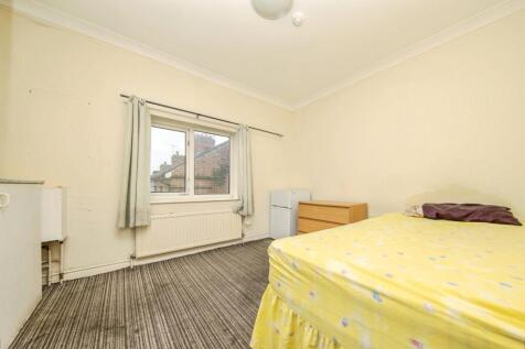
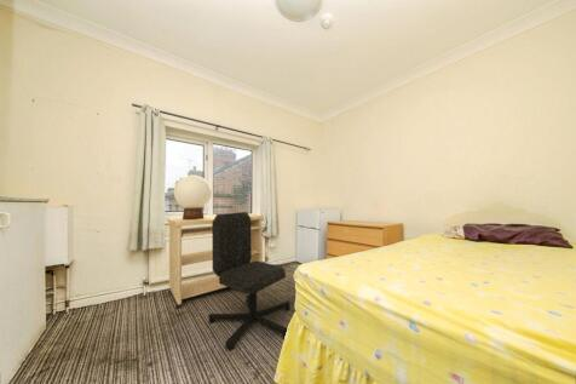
+ chair (255, 268)
+ desk (212, 252)
+ table lamp (192, 196)
